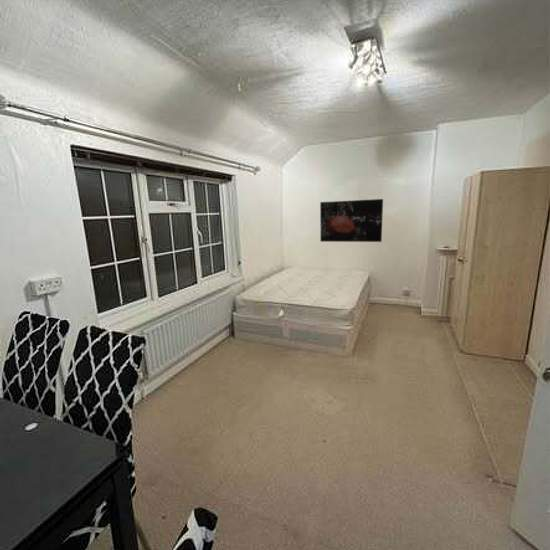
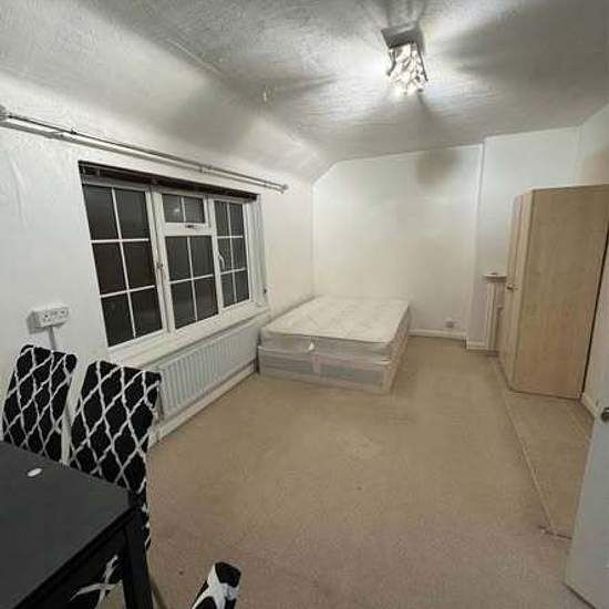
- wall art (350, 221)
